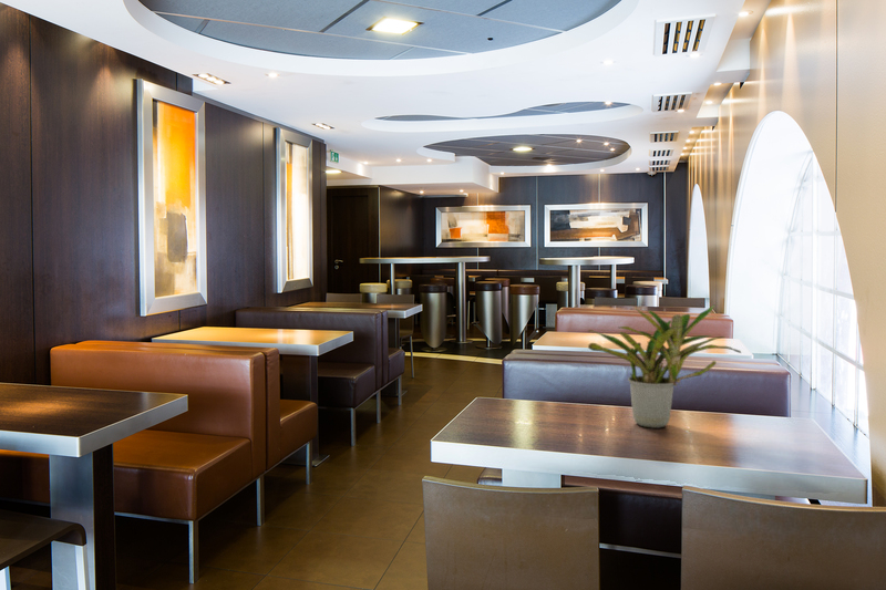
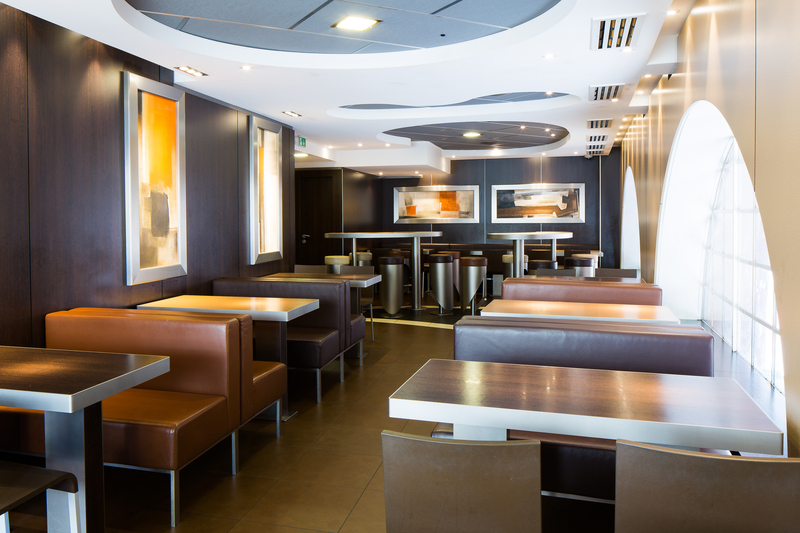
- potted plant (661, 365)
